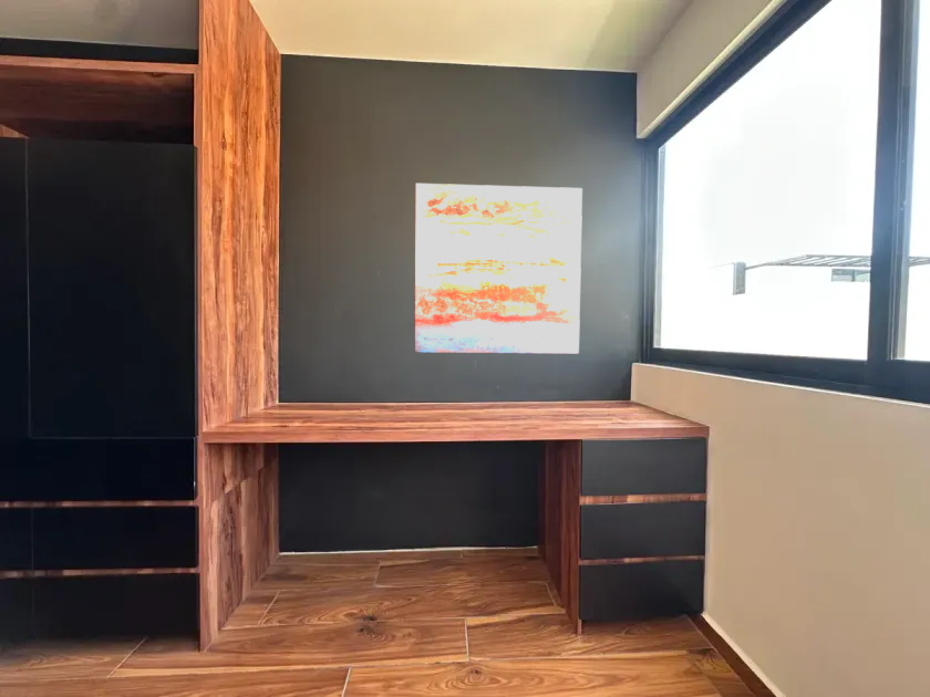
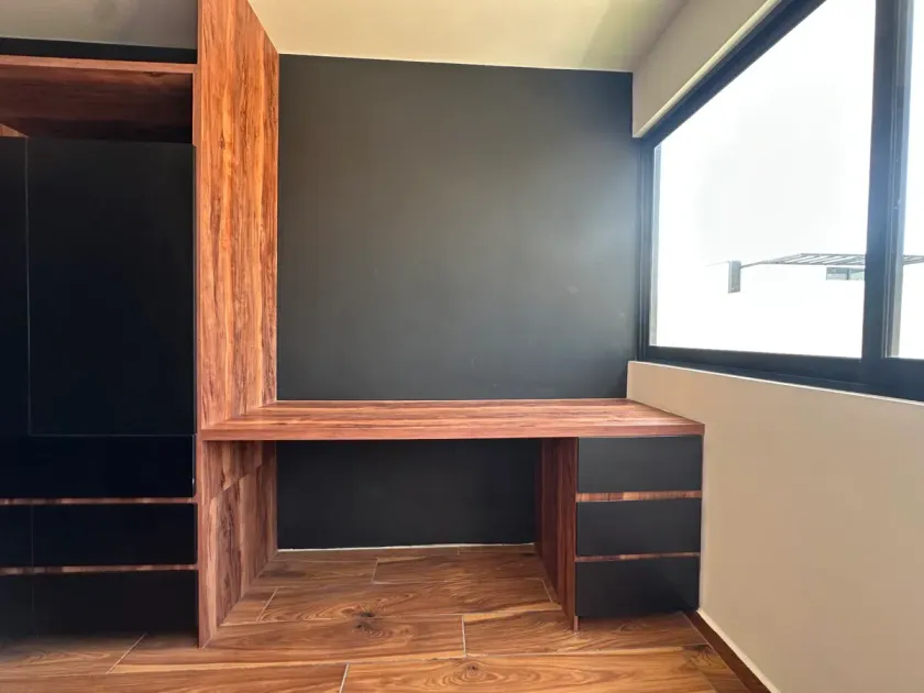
- wall art (498, 270)
